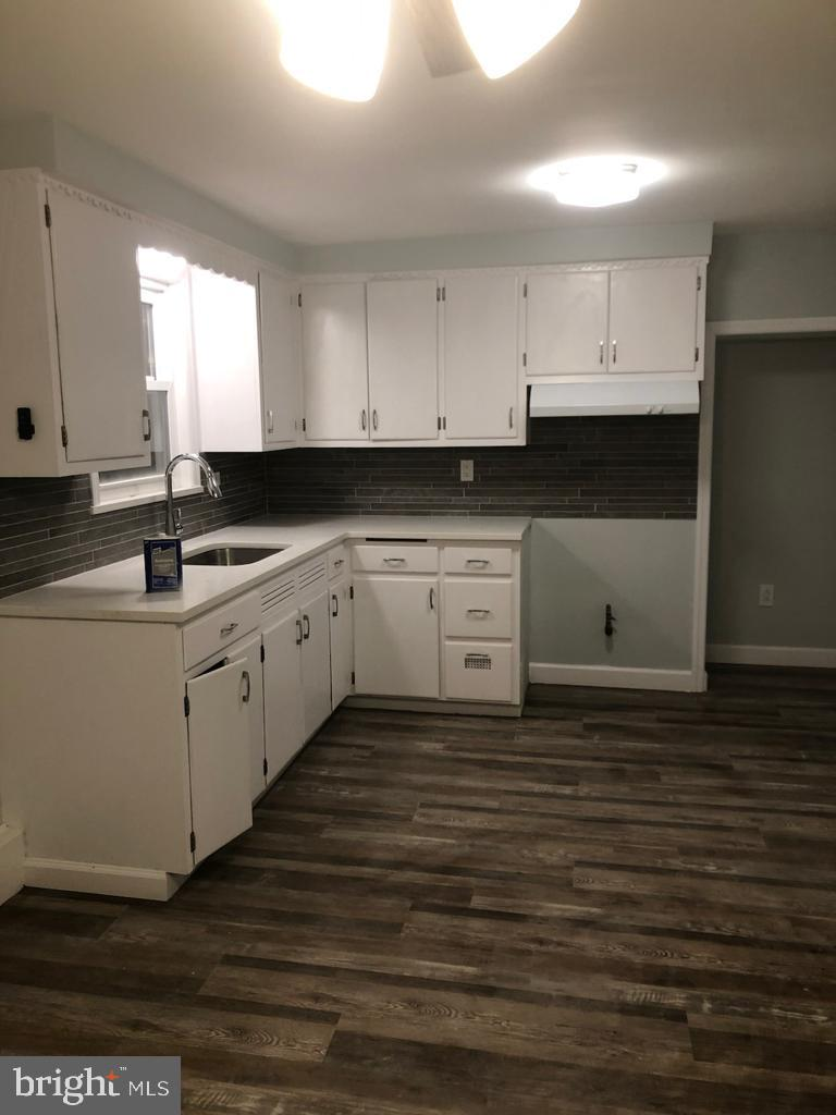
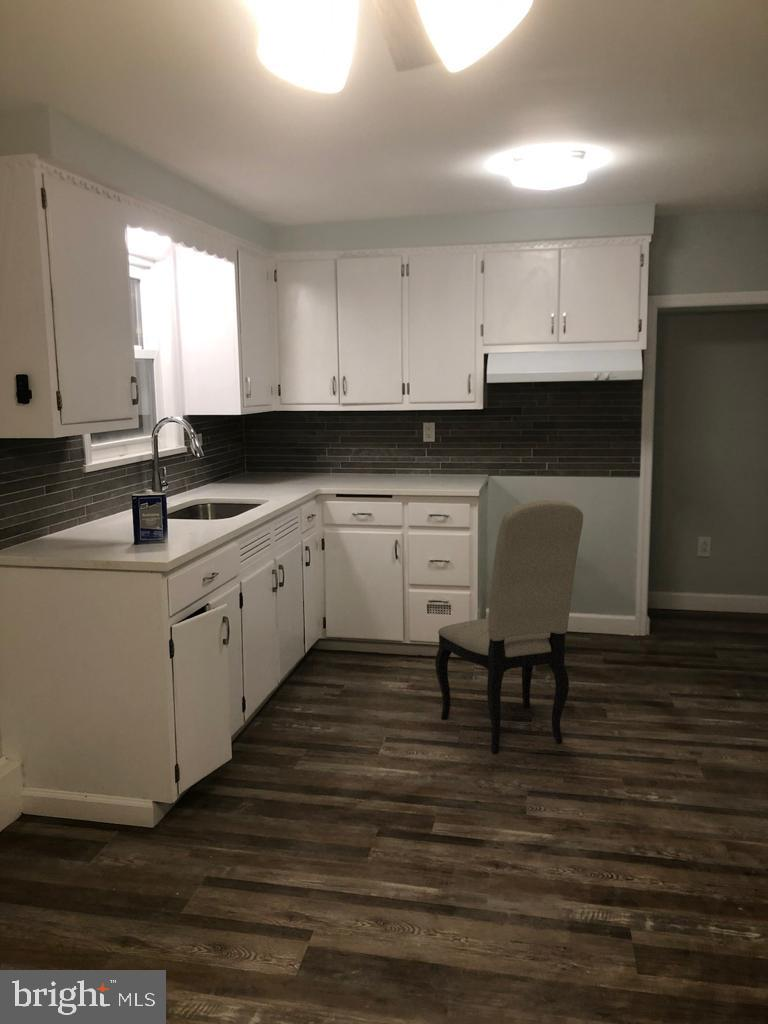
+ dining chair (507, 614)
